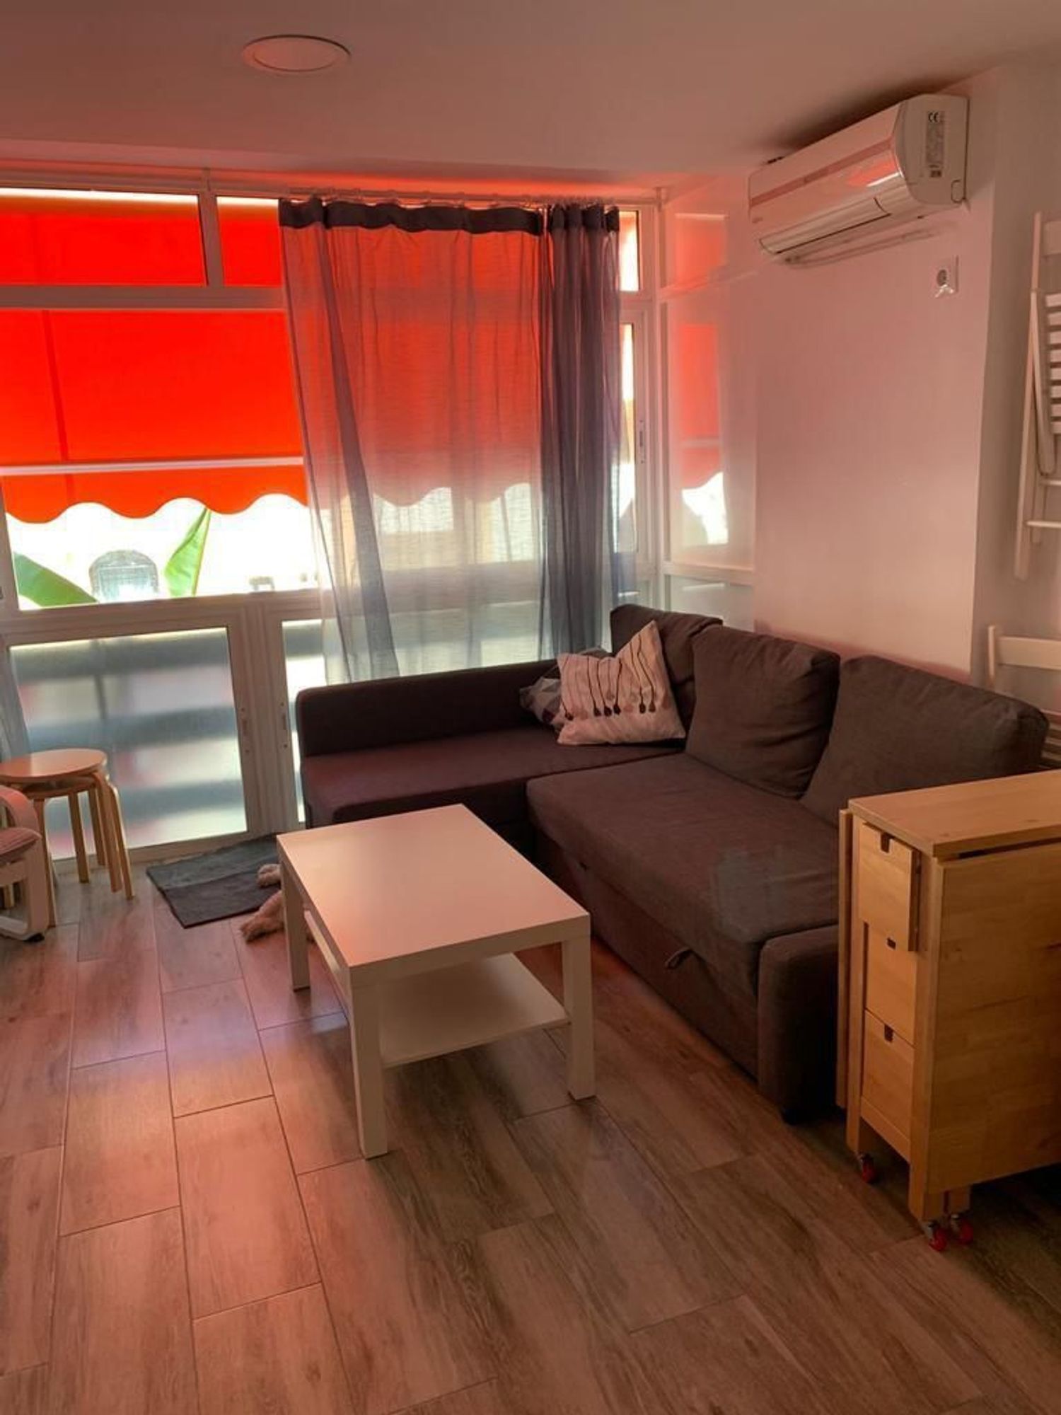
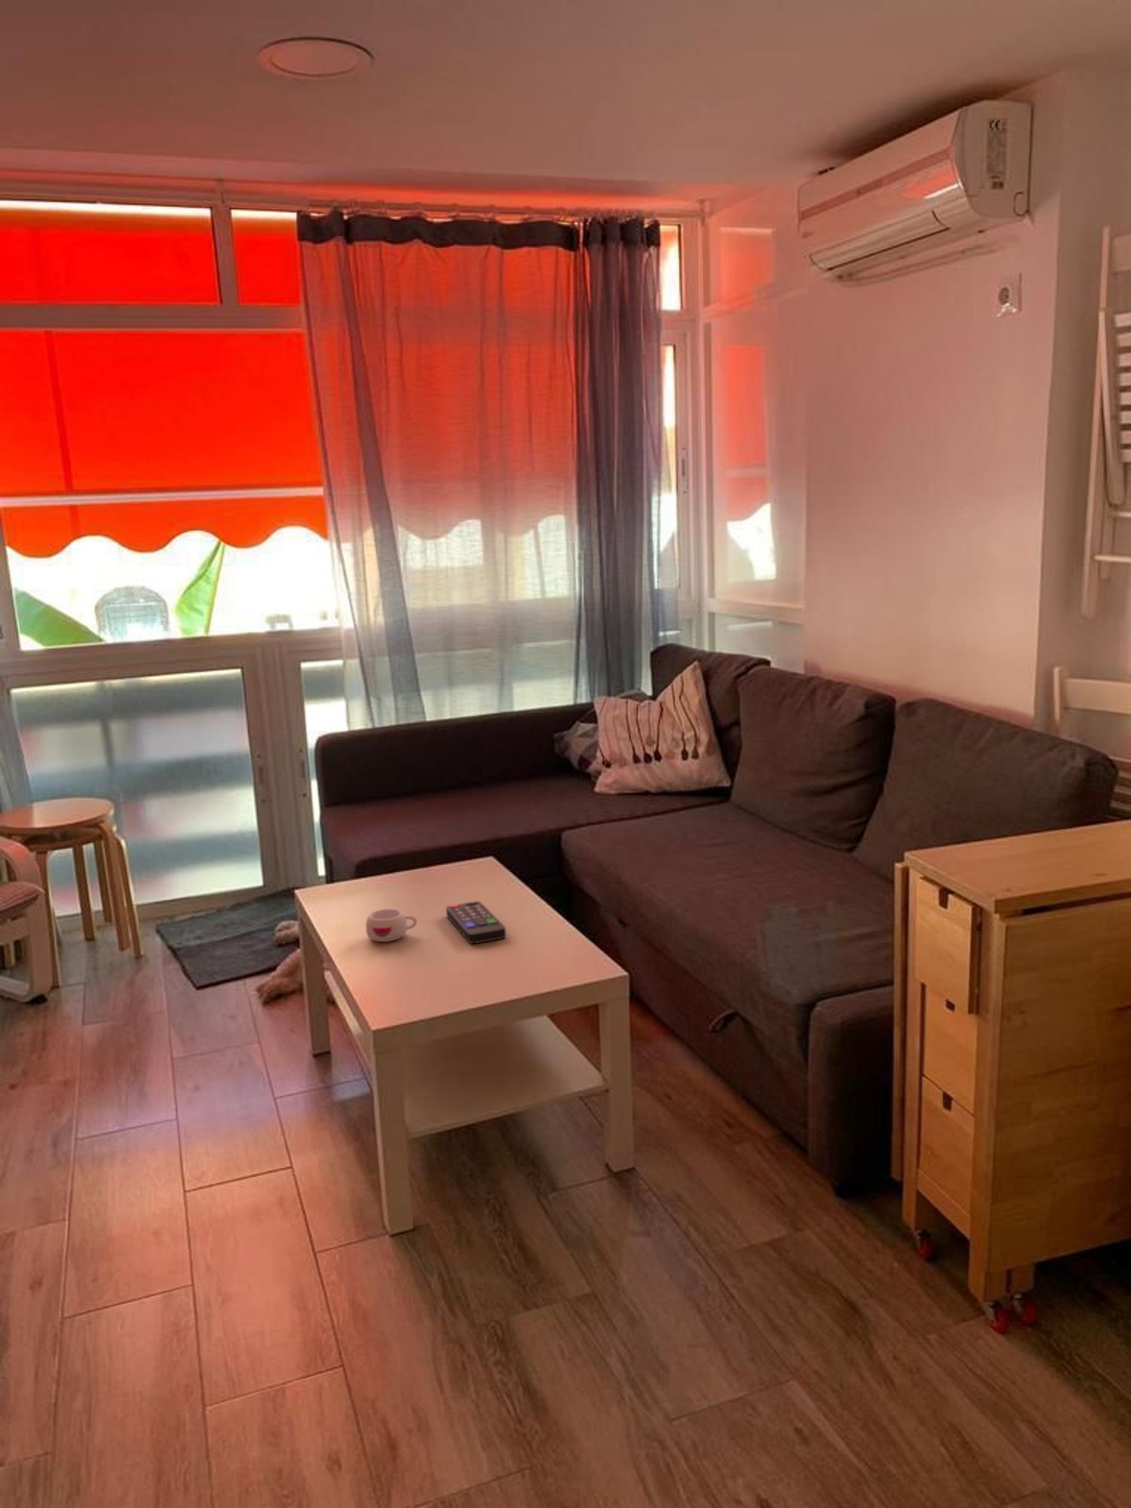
+ remote control (475, 920)
+ mug (391, 925)
